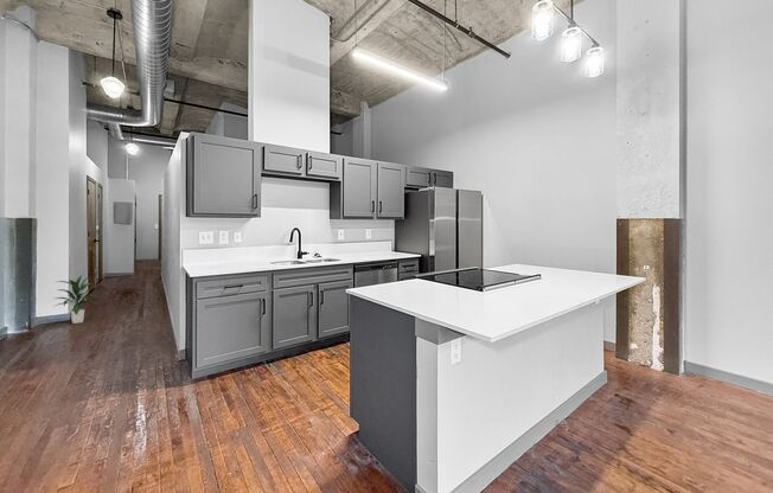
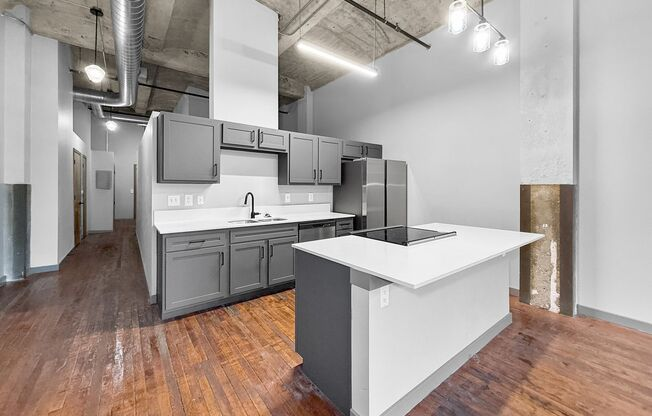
- indoor plant (76, 299)
